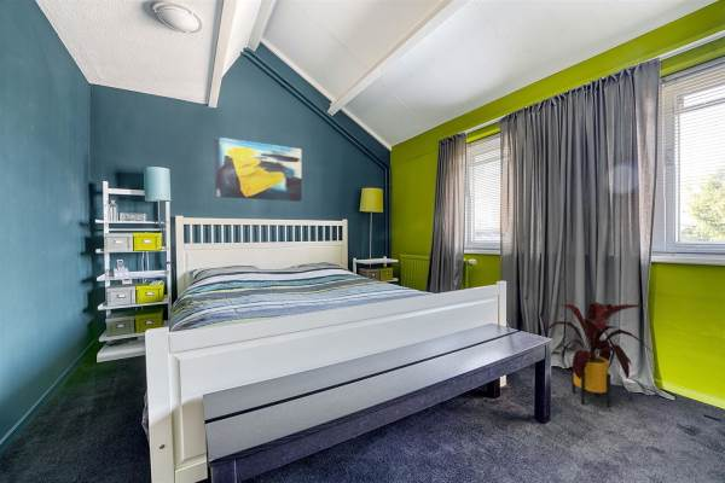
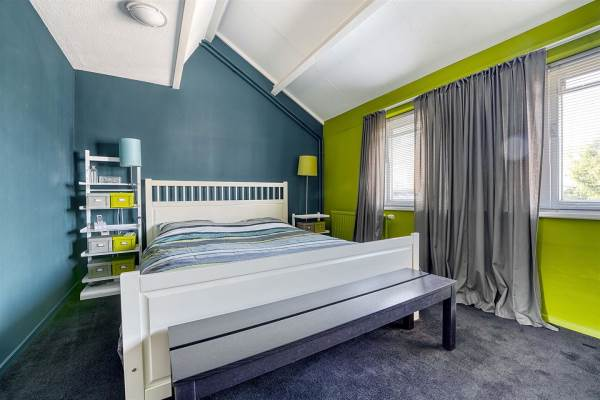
- wall art (260, 170)
- house plant (591, 348)
